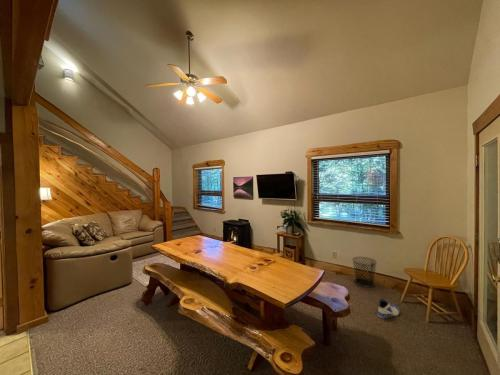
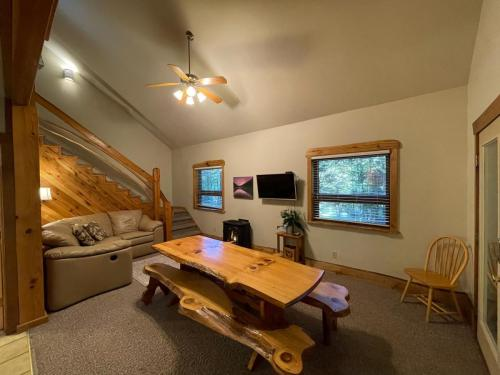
- sneaker (388, 306)
- waste bin (364, 271)
